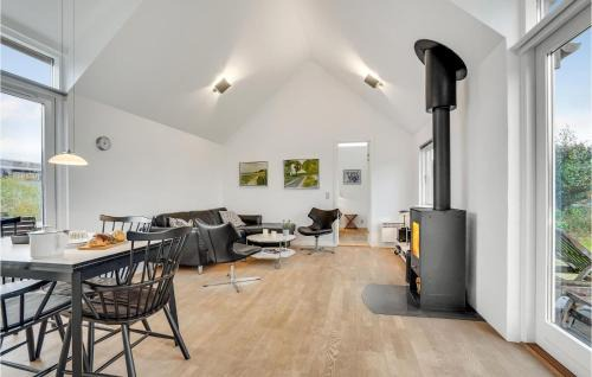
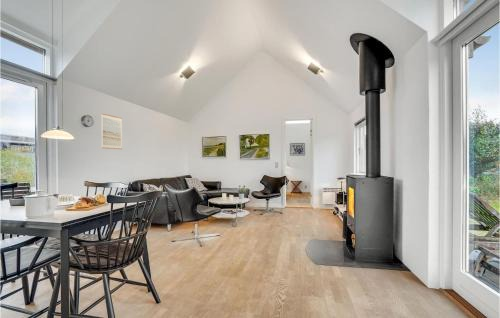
+ wall art (112, 132)
